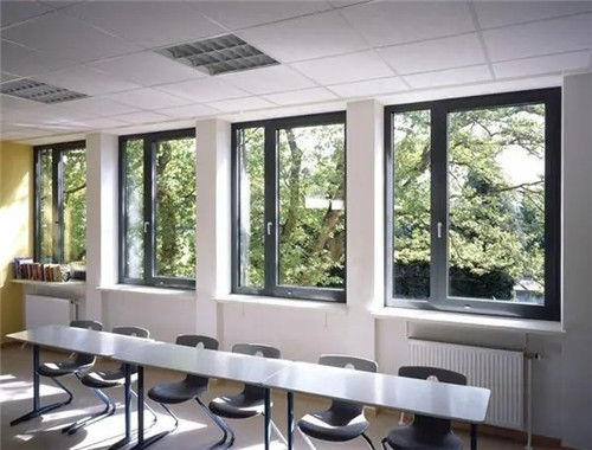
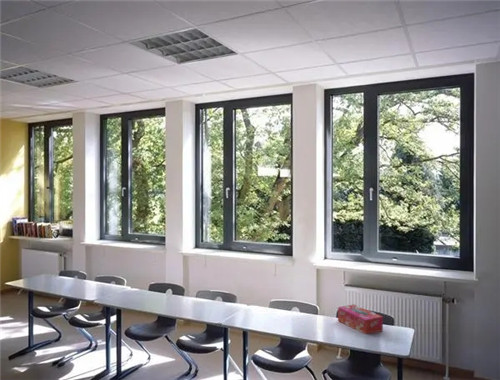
+ tissue box (359, 318)
